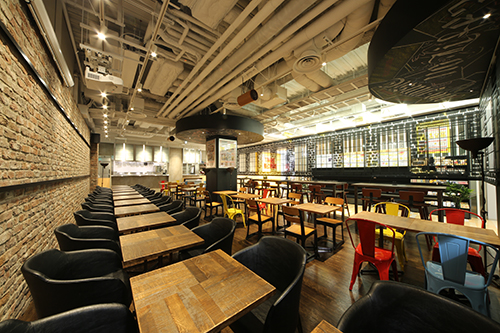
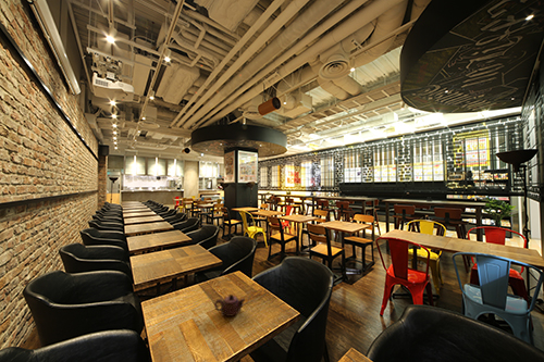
+ teapot (230, 302)
